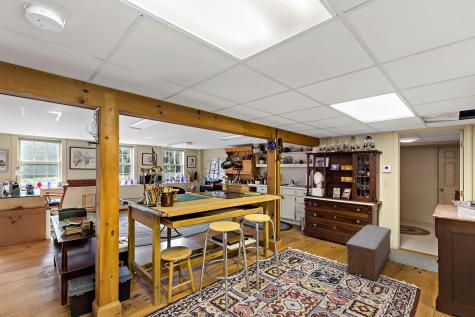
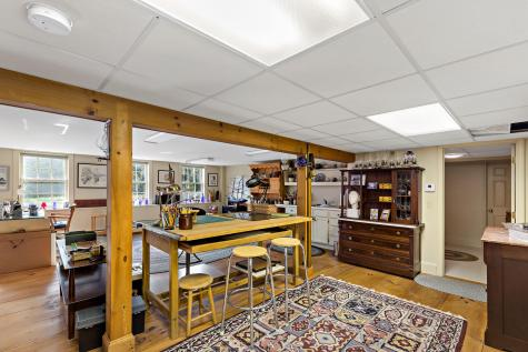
- bench (370, 248)
